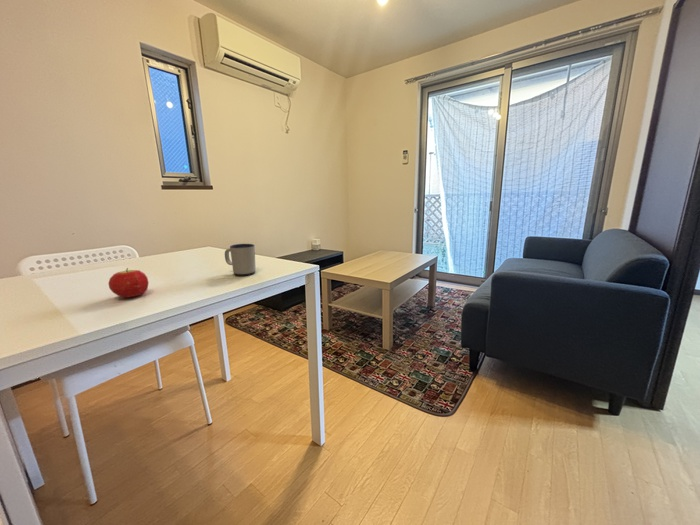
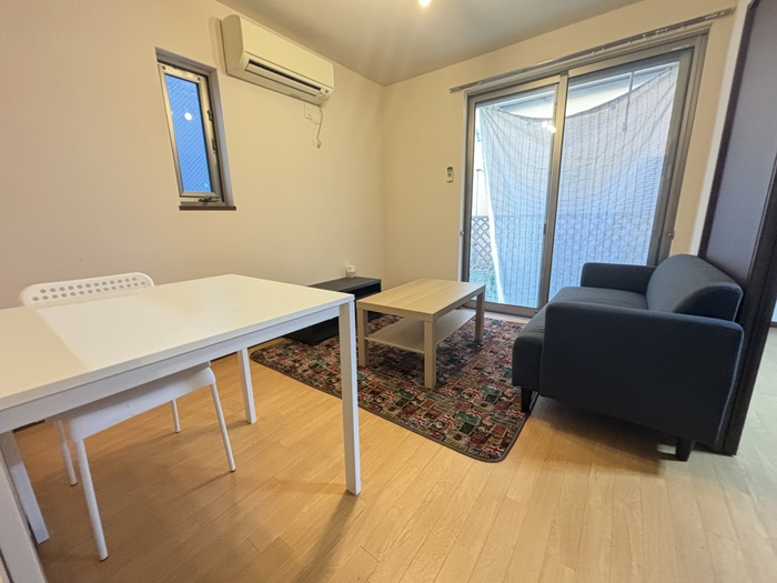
- mug (240, 259)
- fruit (129, 281)
